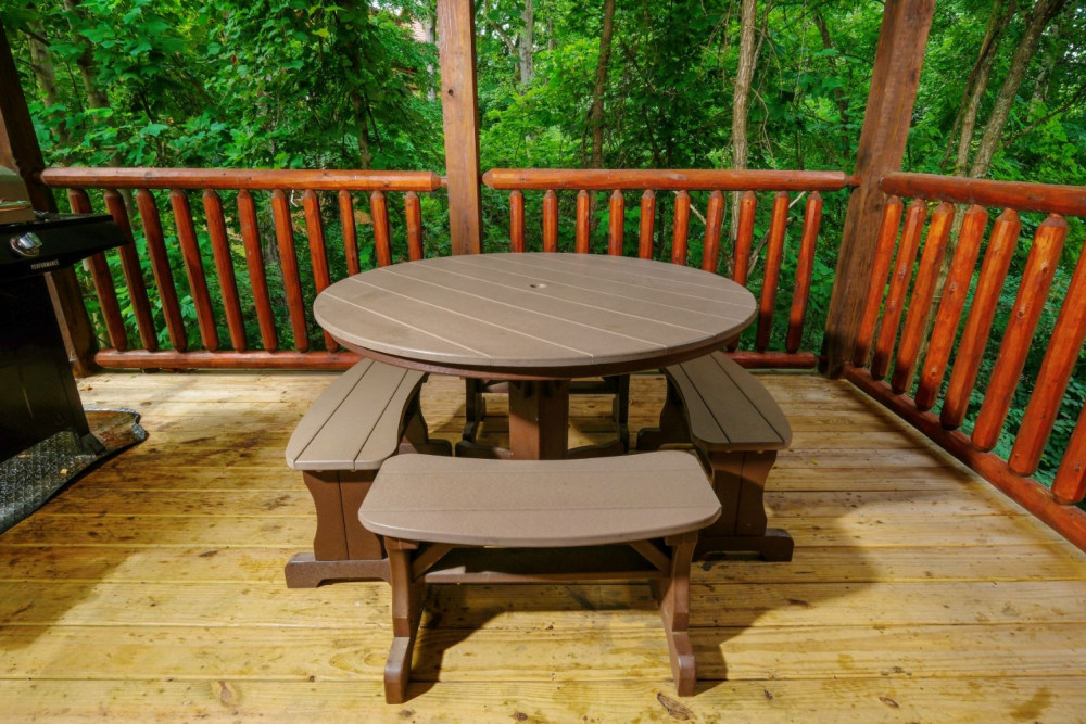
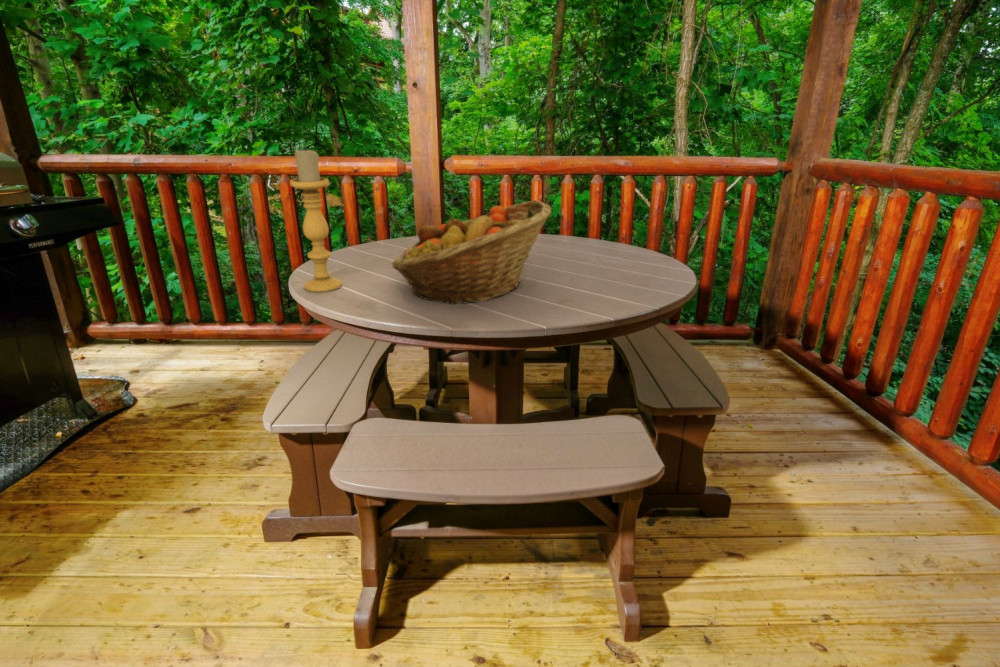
+ fruit basket (473, 246)
+ candle holder (314, 220)
